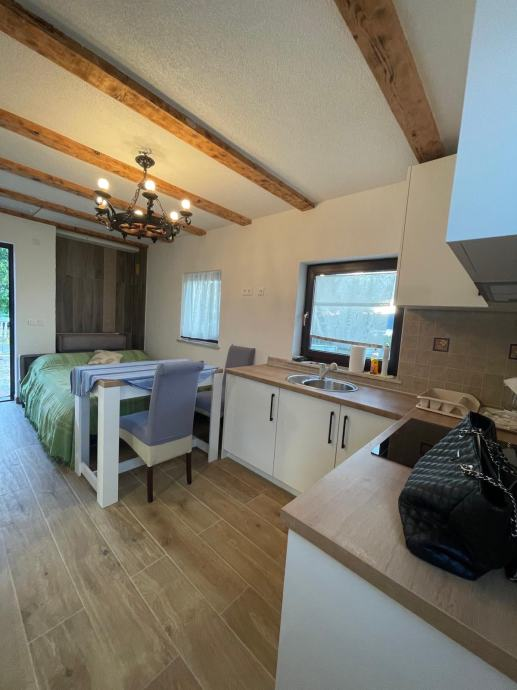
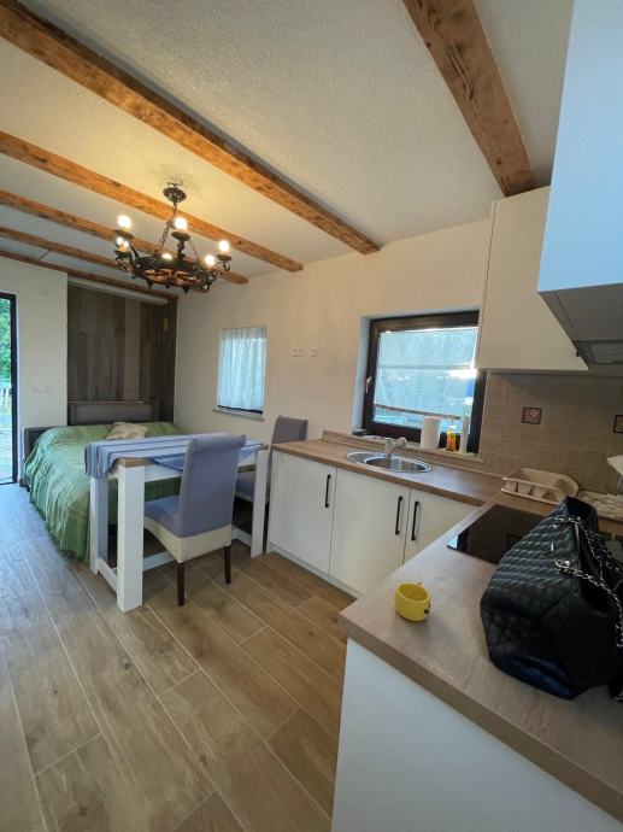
+ cup (413, 598)
